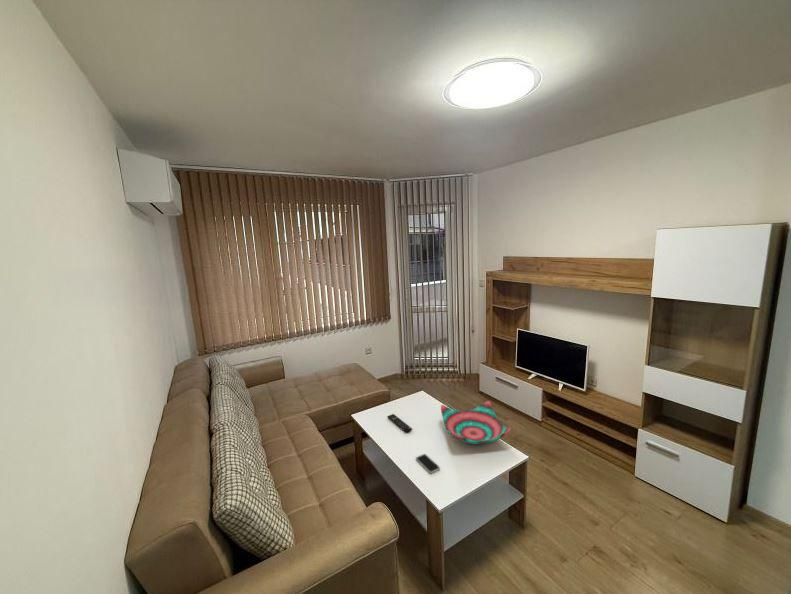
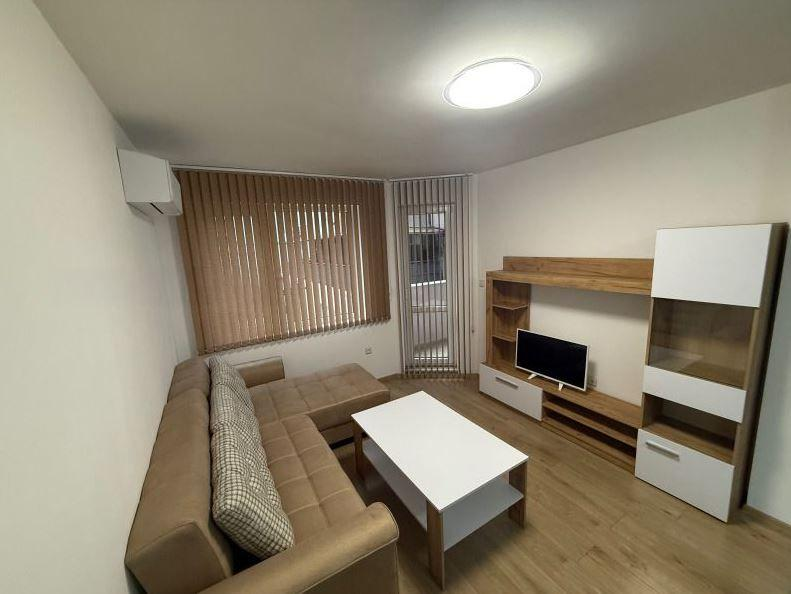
- remote control (399, 423)
- smartphone (427, 463)
- decorative bowl (473, 425)
